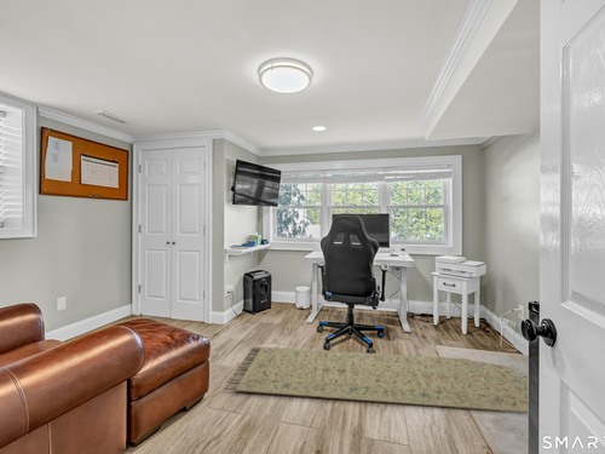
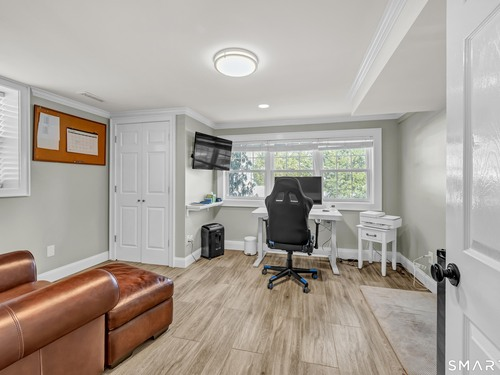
- rug (382, 374)
